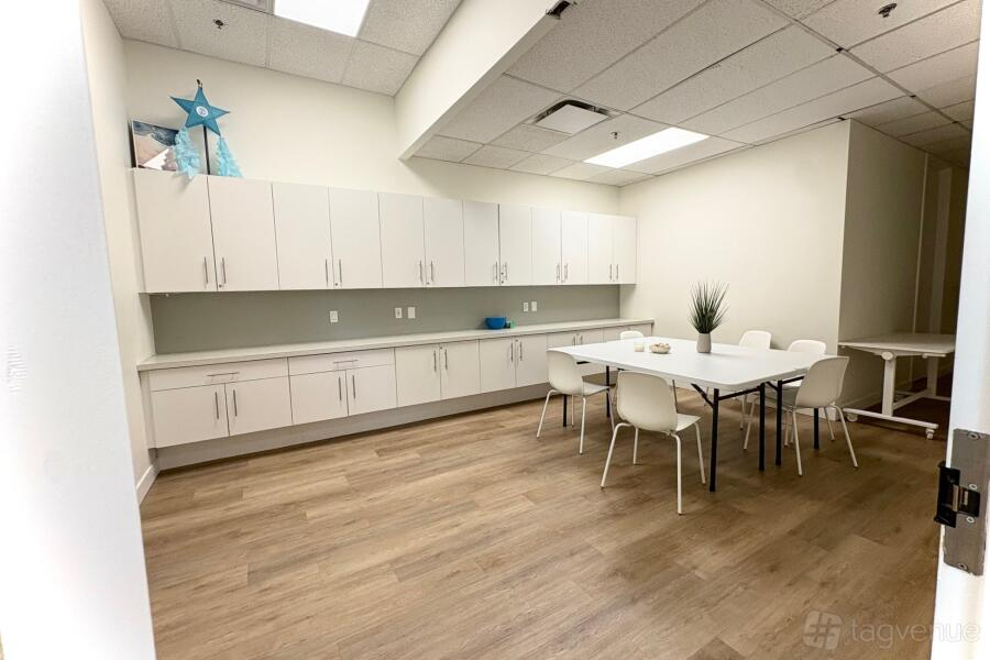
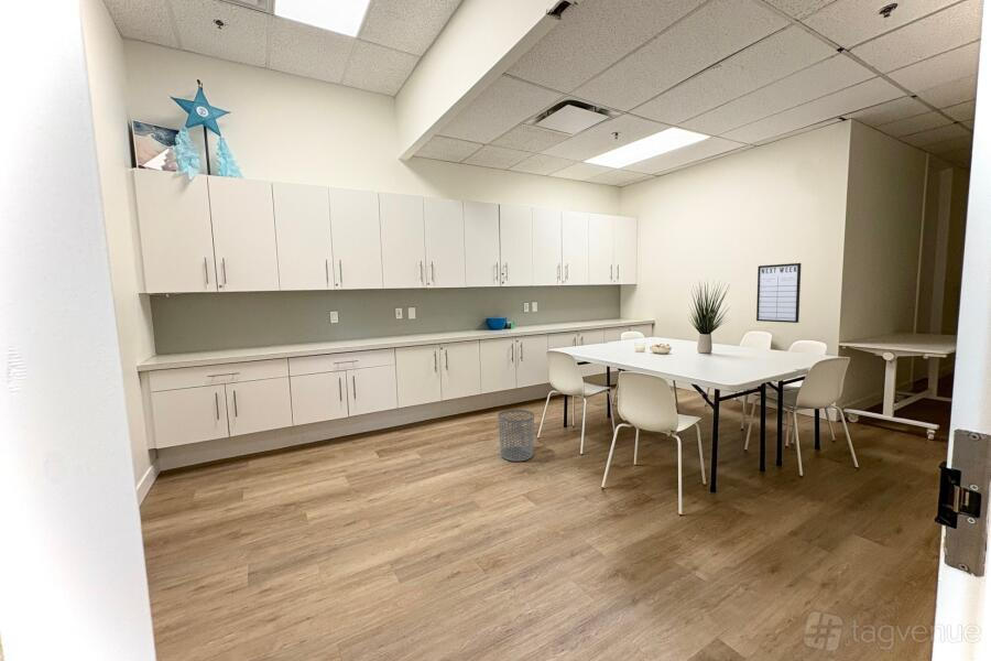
+ waste bin (516, 434)
+ writing board (777, 293)
